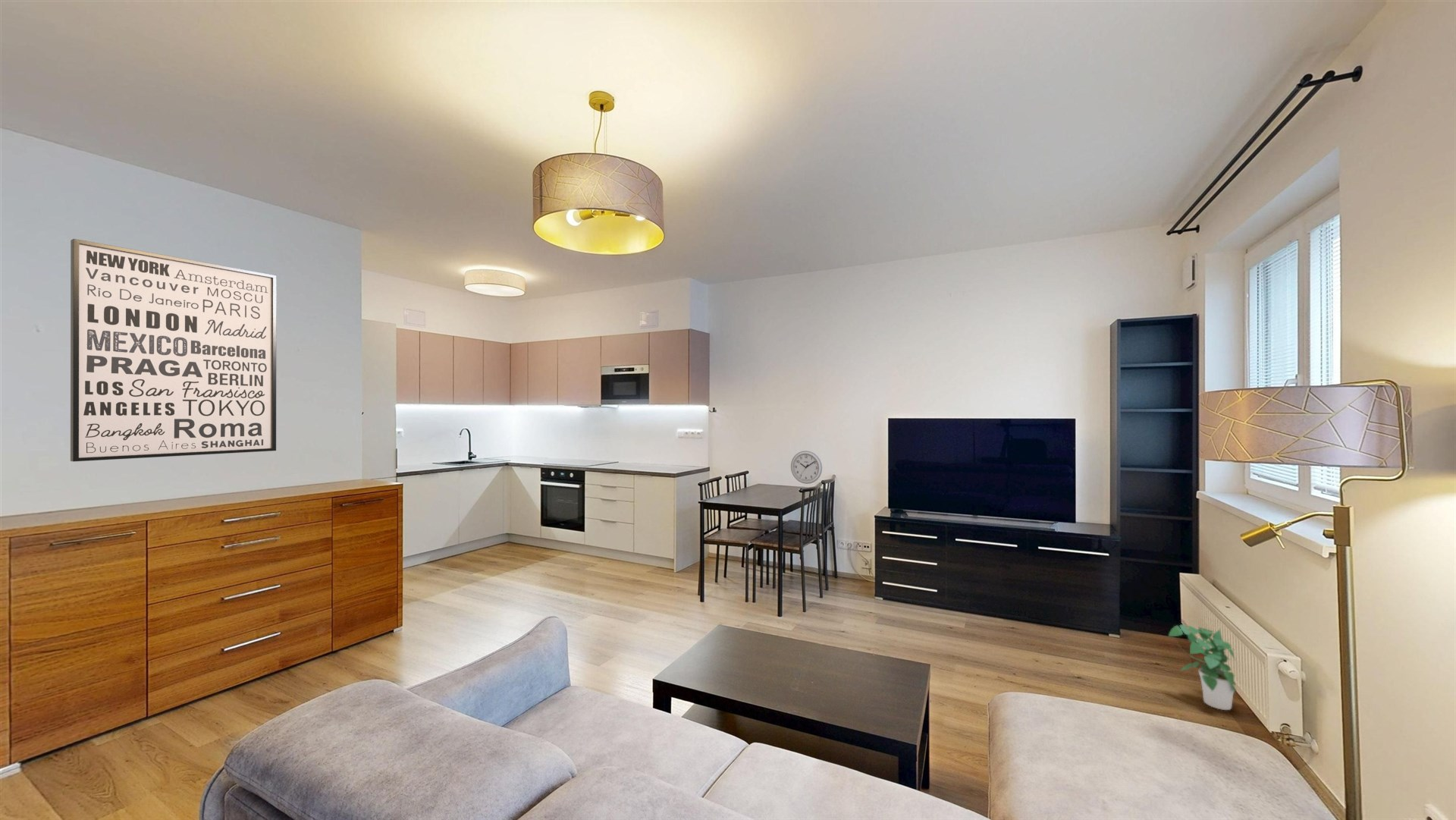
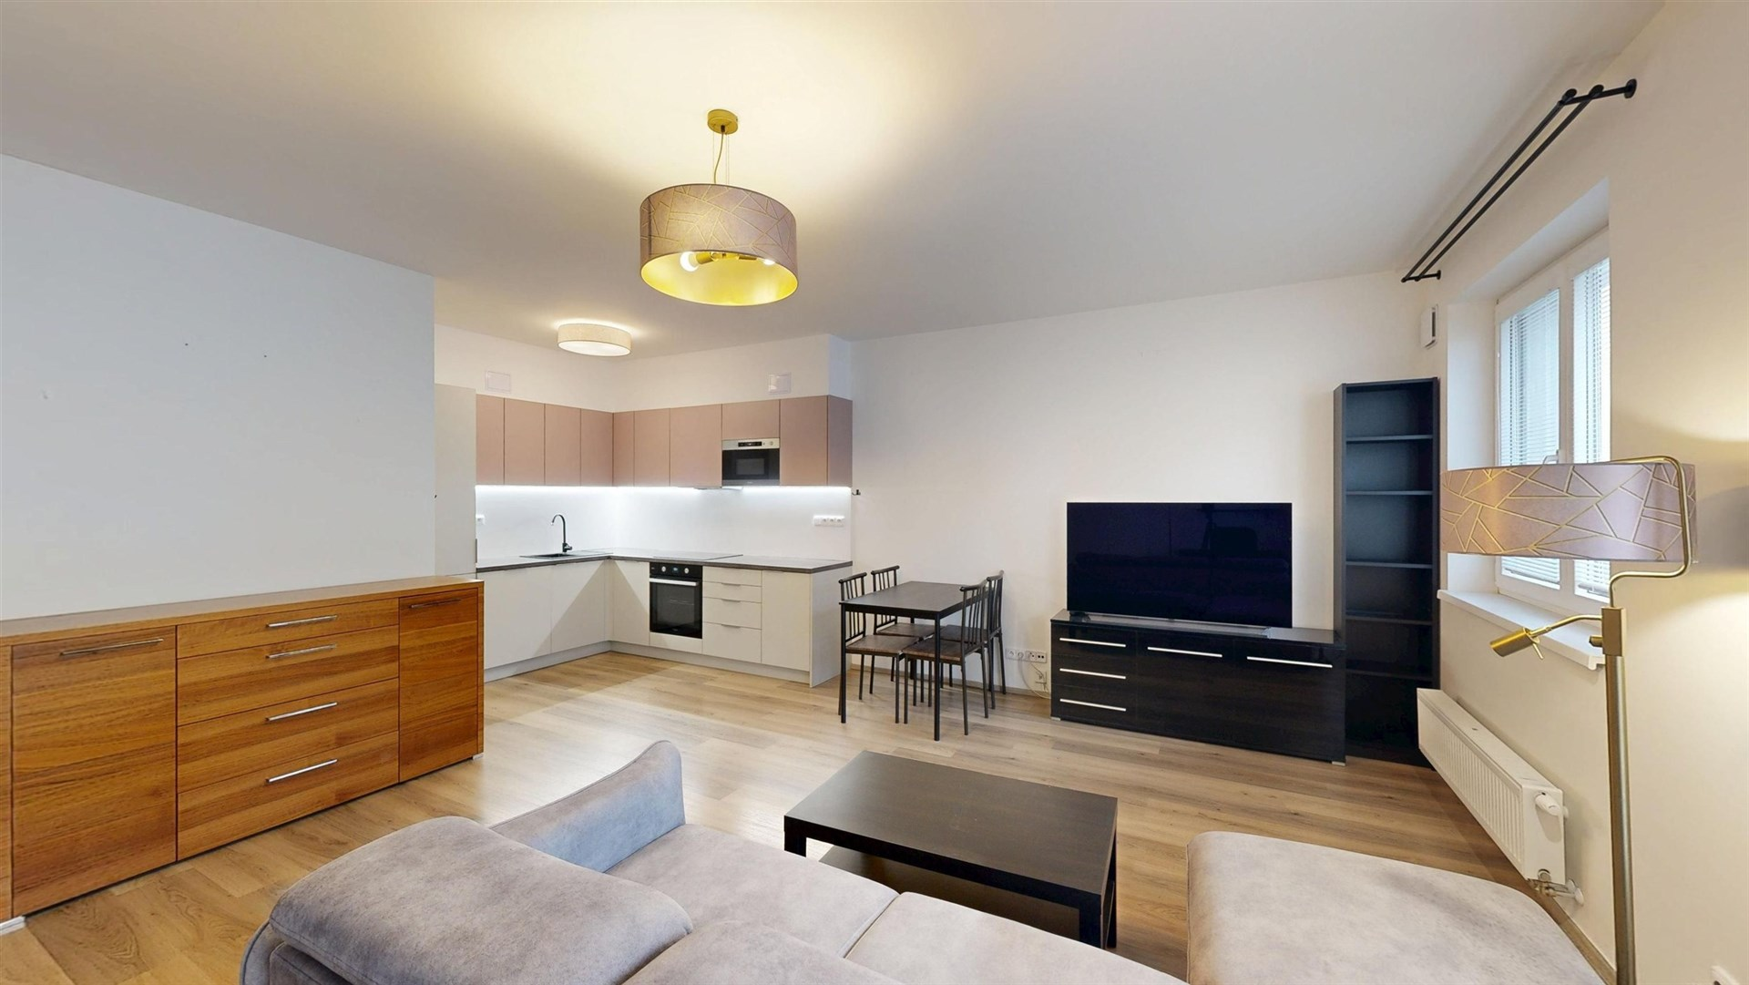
- potted plant (1208, 665)
- wall art (185, 357)
- wall clock (805, 467)
